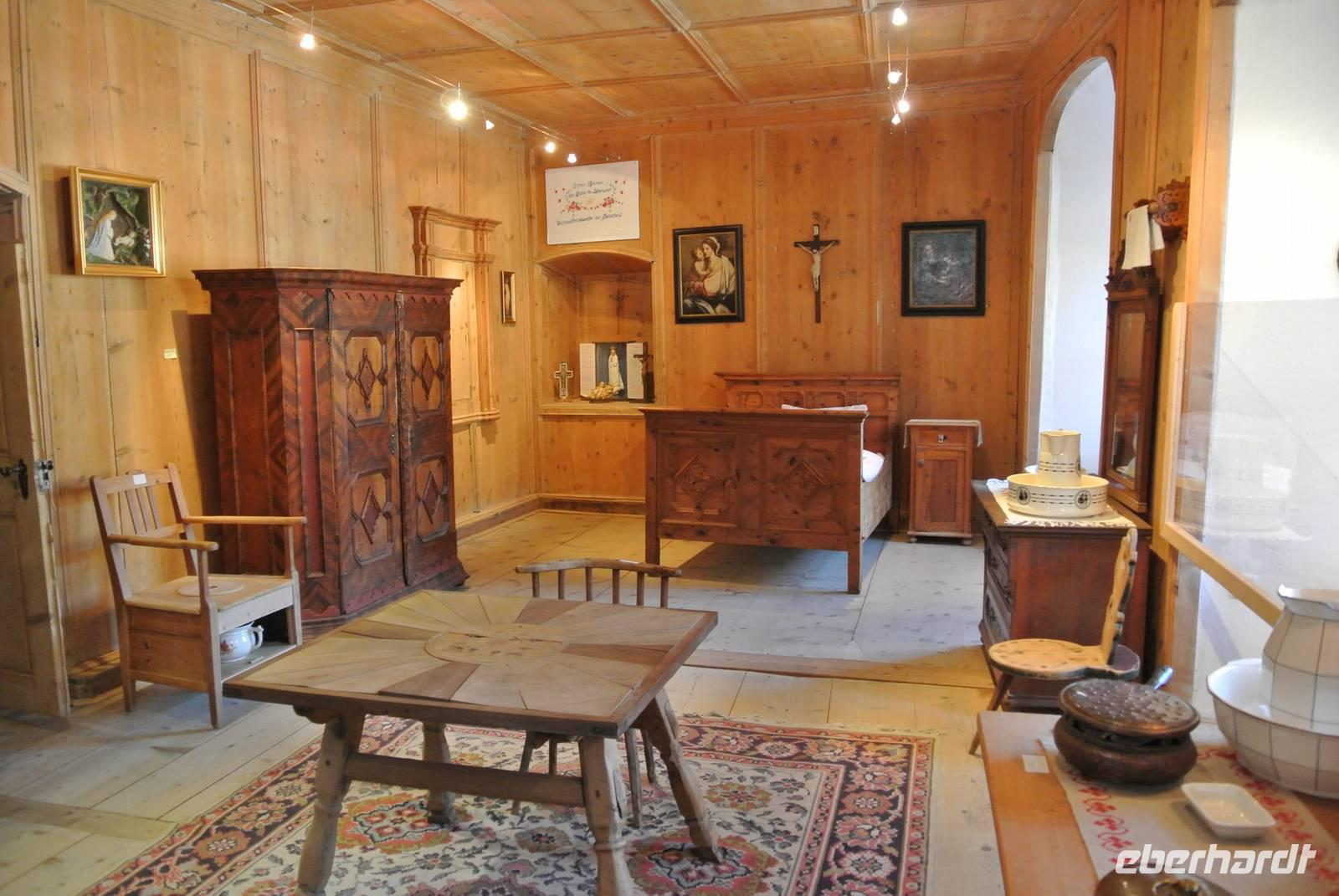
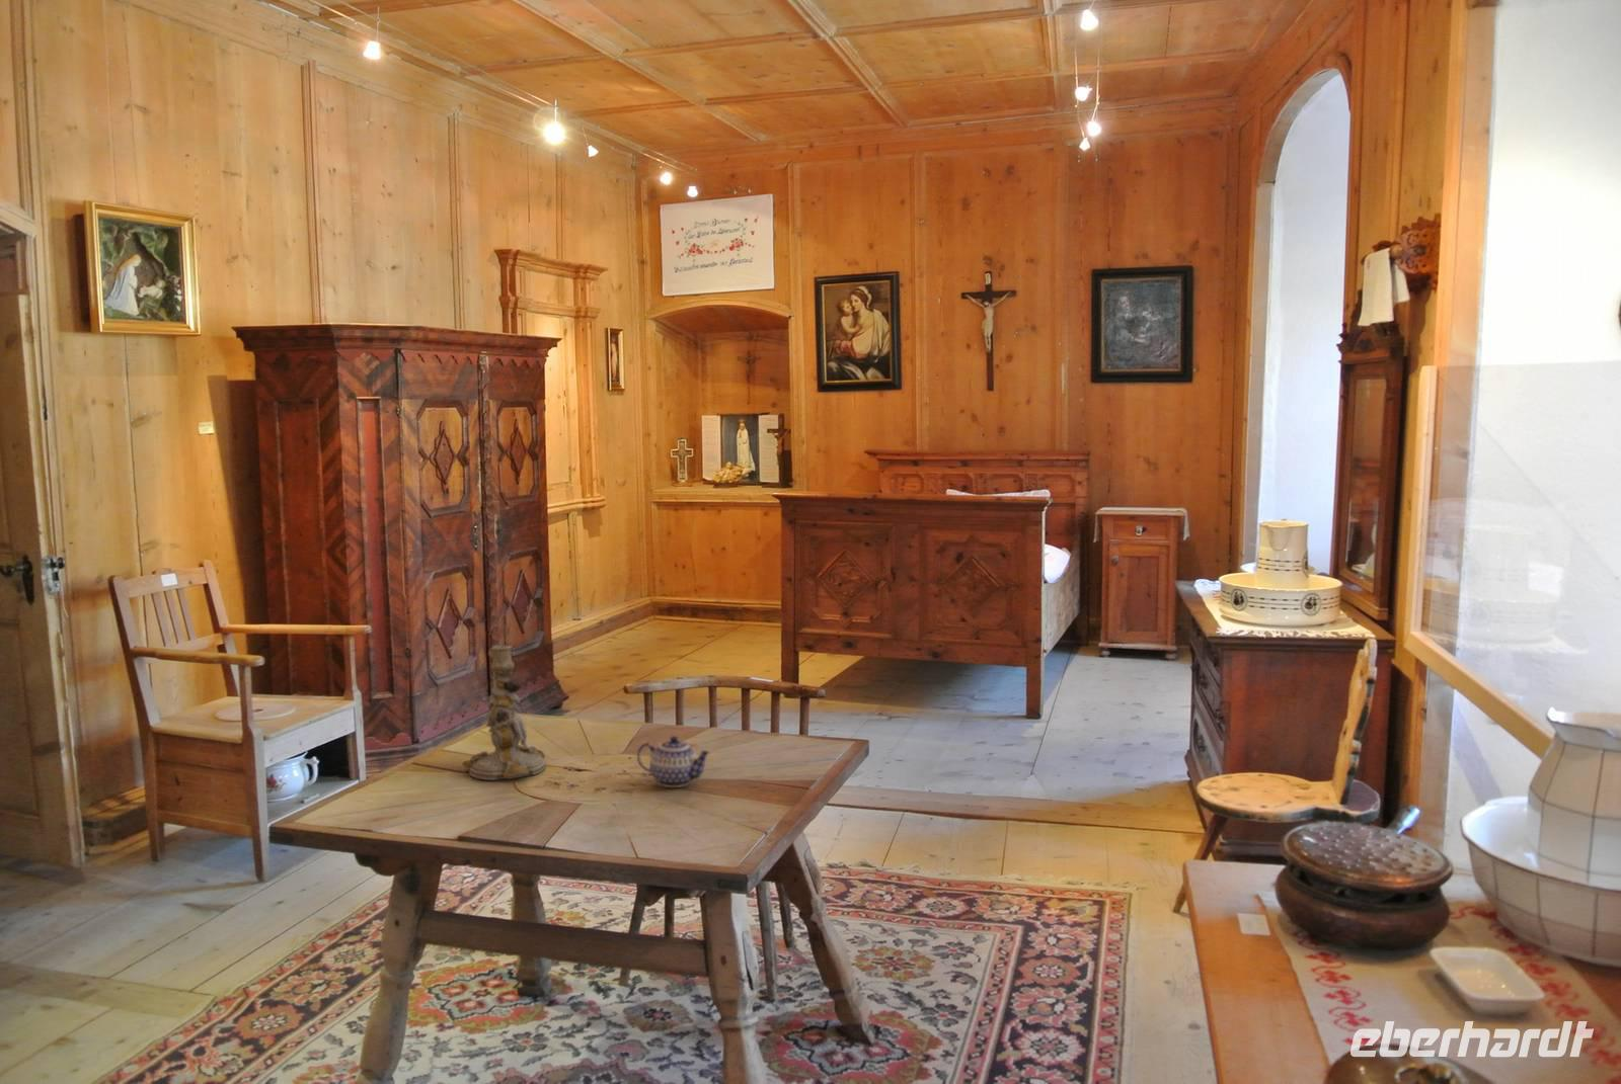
+ candlestick (501, 709)
+ teapot (674, 759)
